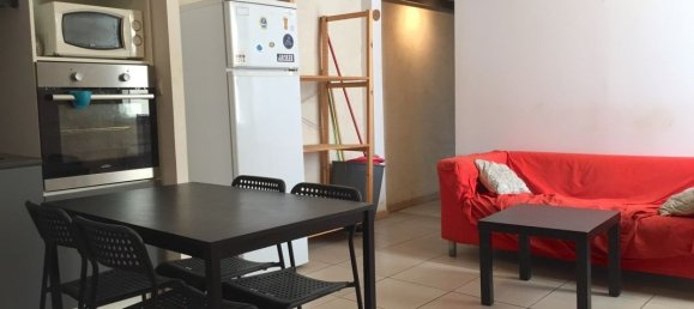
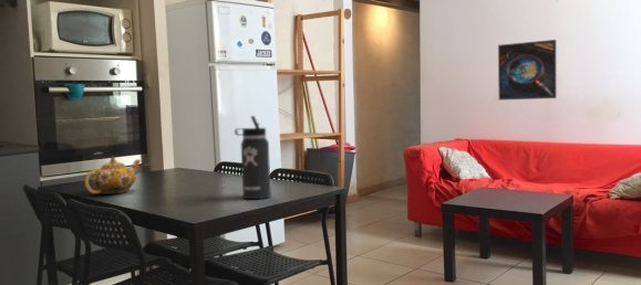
+ thermos bottle (251, 156)
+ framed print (526, 71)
+ teapot (114, 173)
